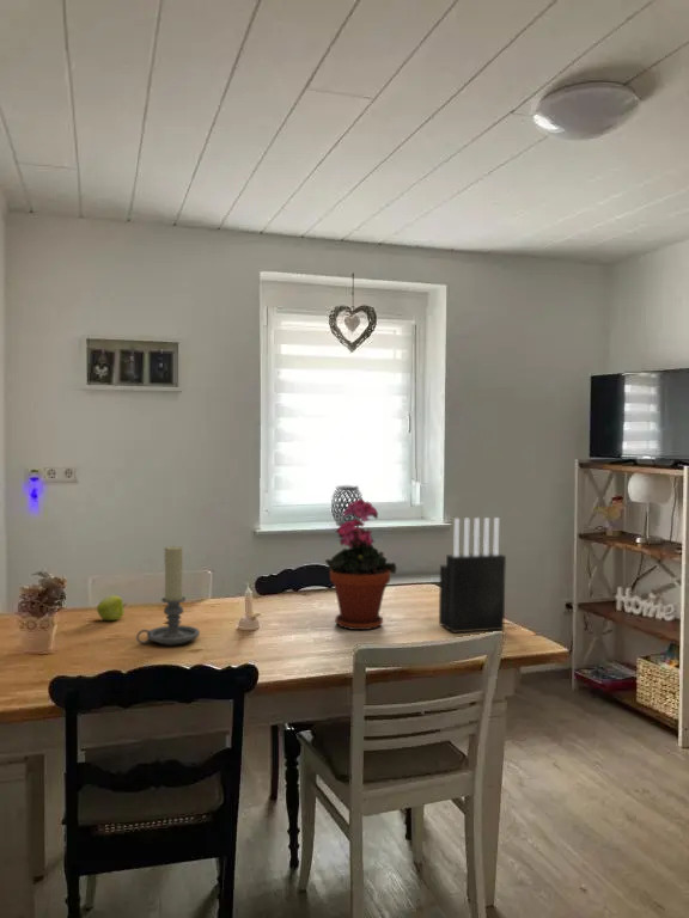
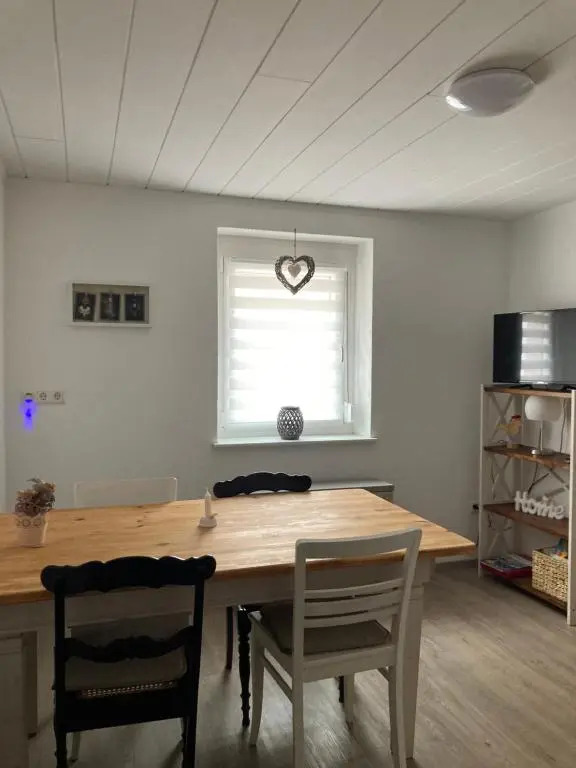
- potted plant (358, 562)
- knife block (470, 571)
- candle holder (167, 593)
- apple (111, 607)
